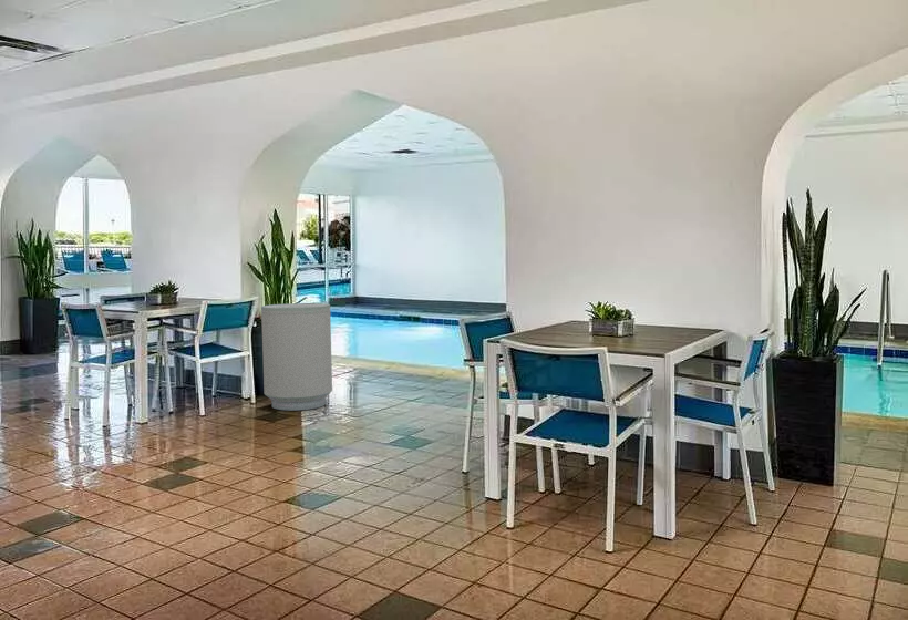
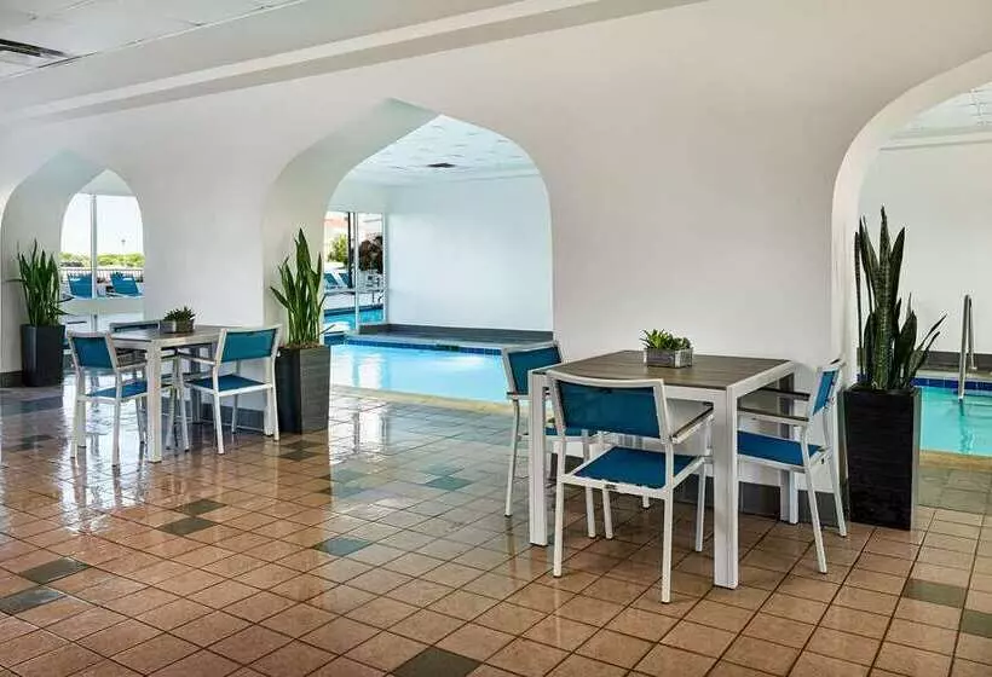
- trash can (297, 355)
